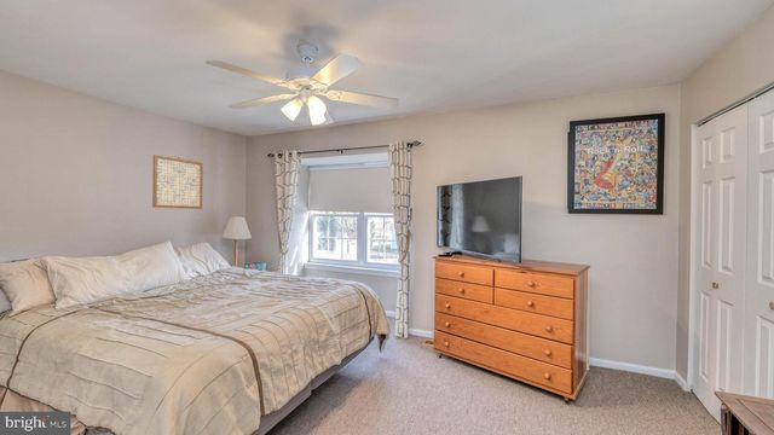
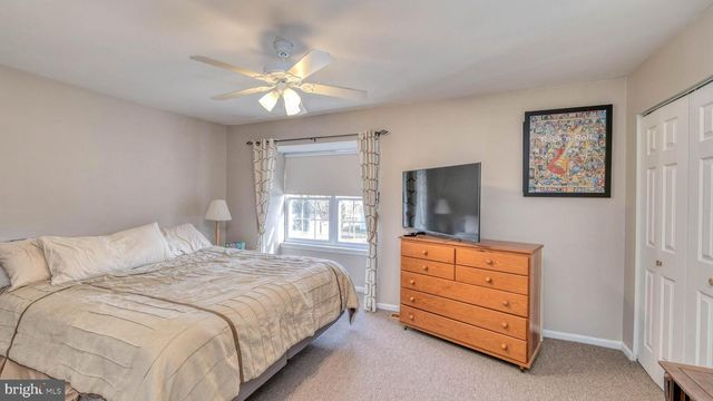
- wall art (179, 181)
